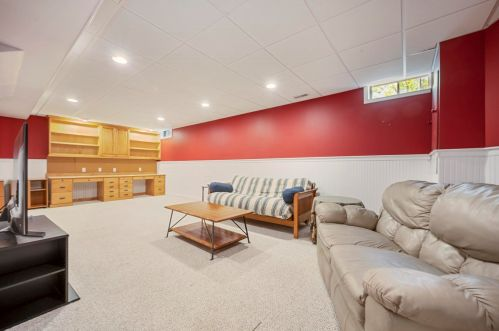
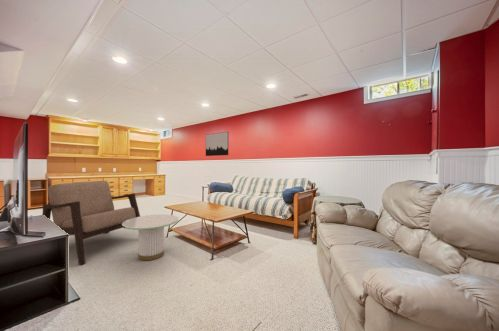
+ wall art (216, 144)
+ armchair (96, 214)
+ side table (151, 237)
